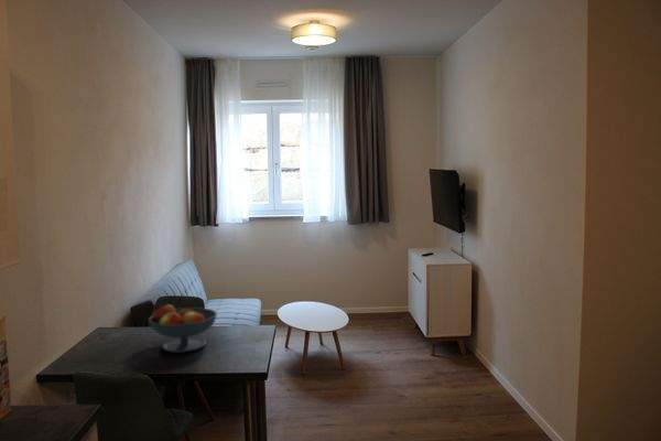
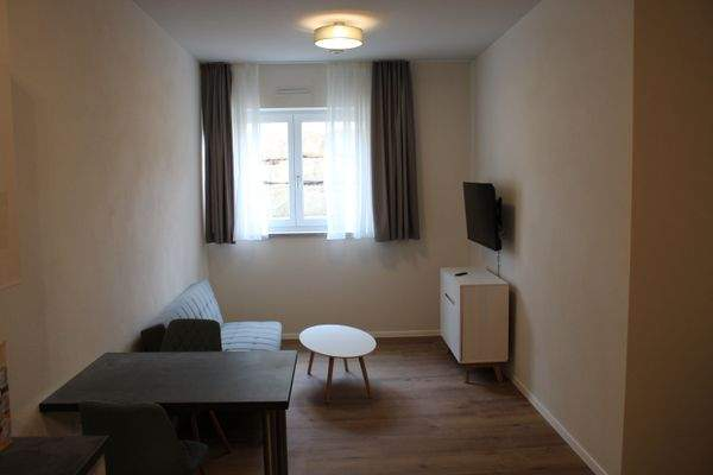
- fruit bowl (183, 325)
